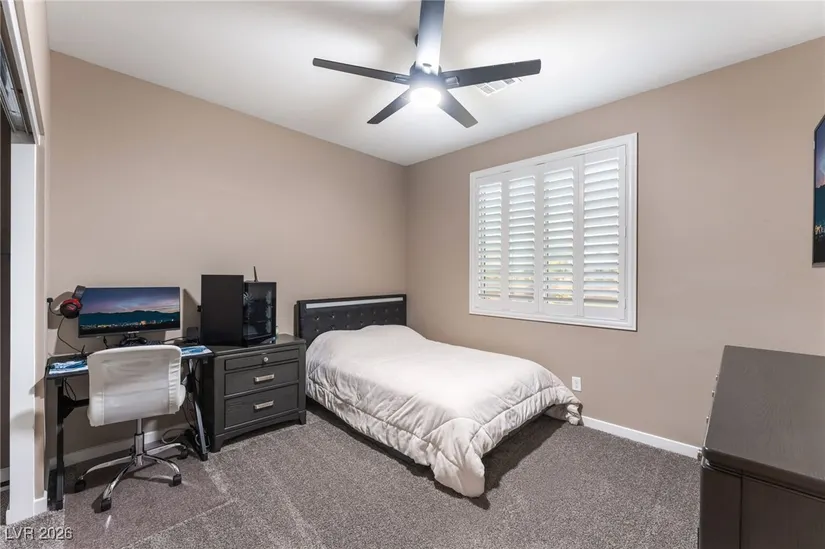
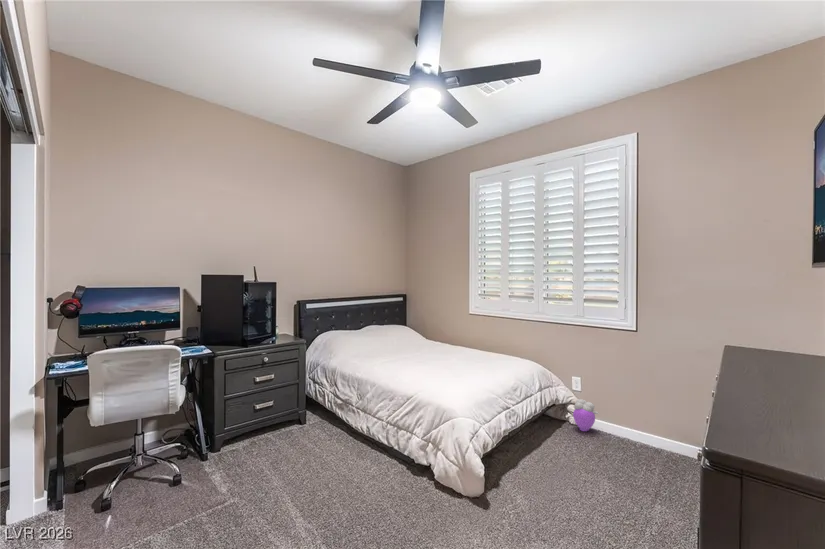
+ plush toy (586, 415)
